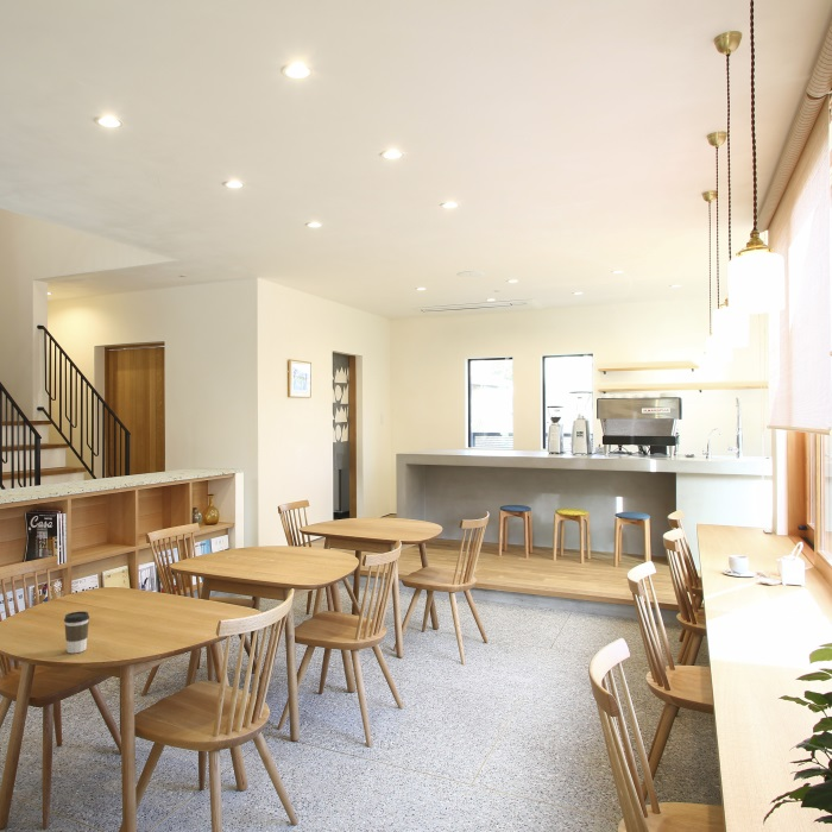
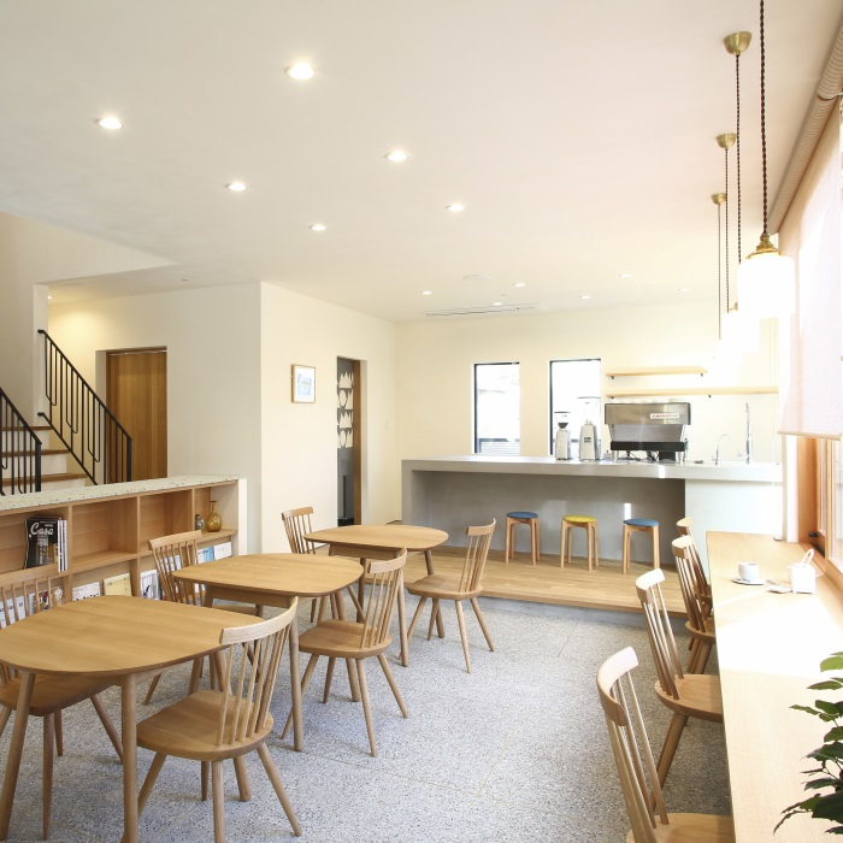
- coffee cup (76, 631)
